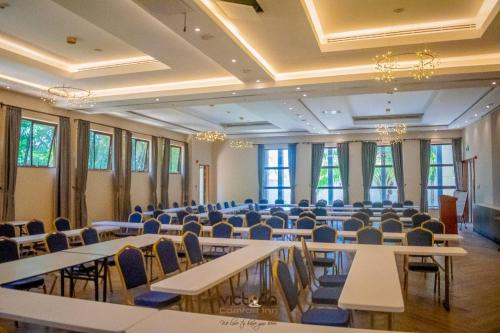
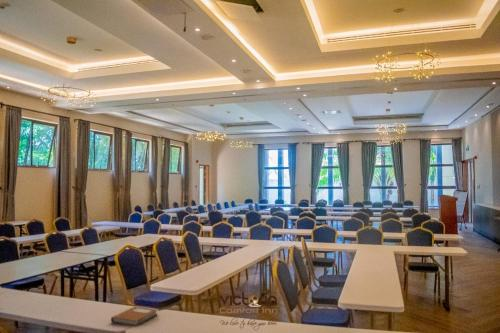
+ notebook (135, 315)
